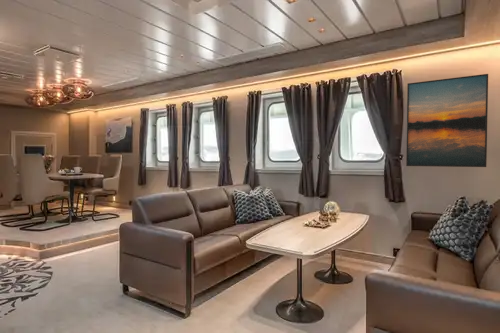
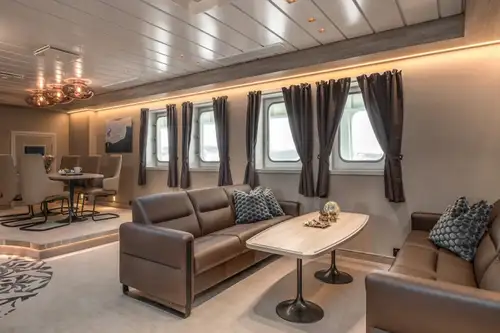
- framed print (444, 122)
